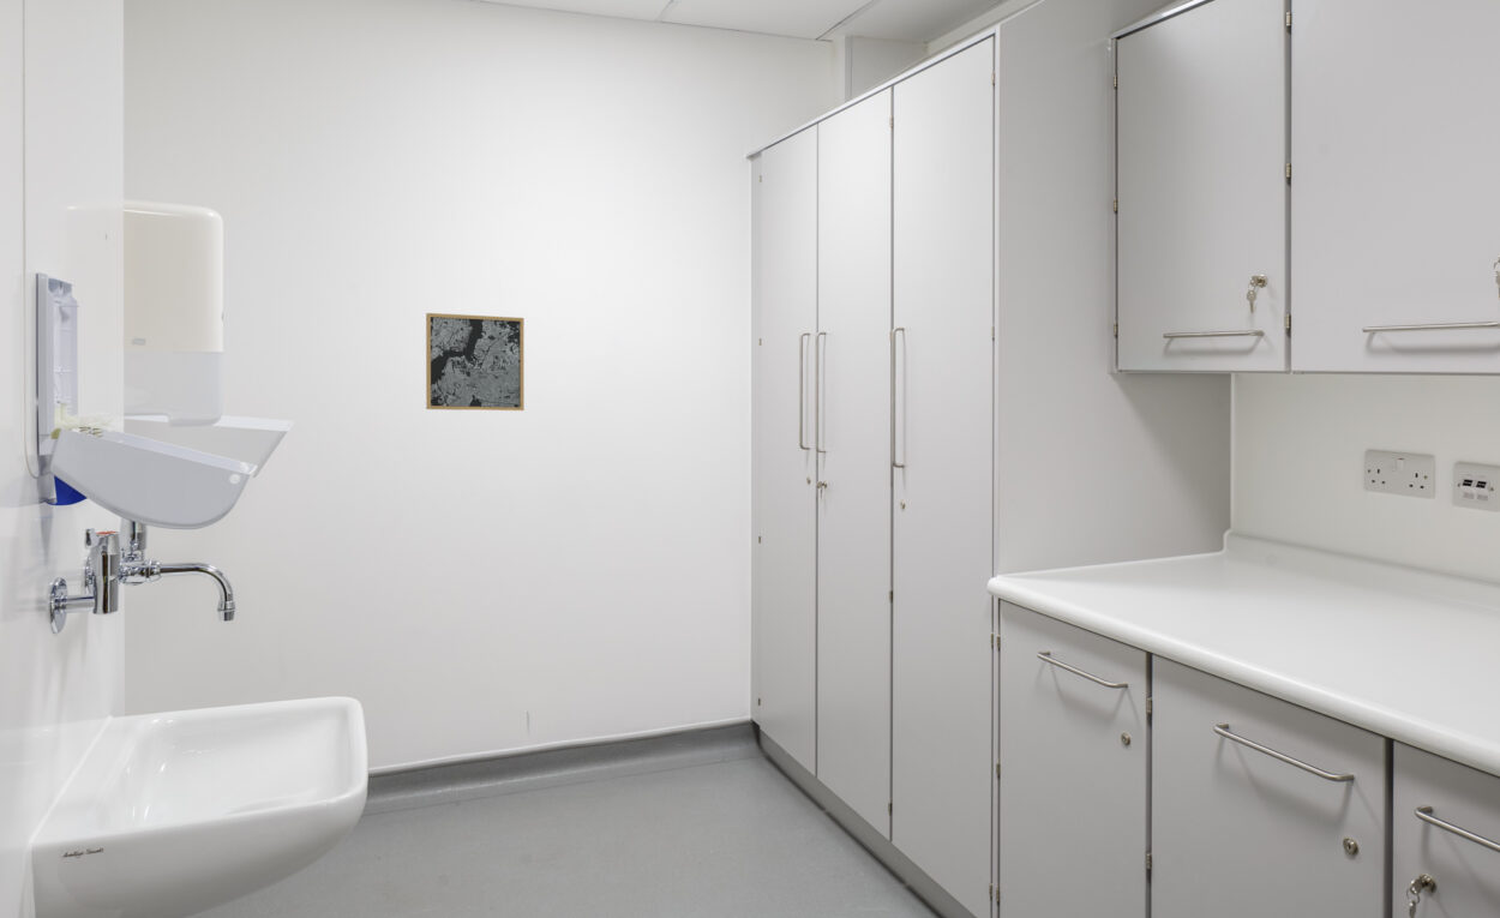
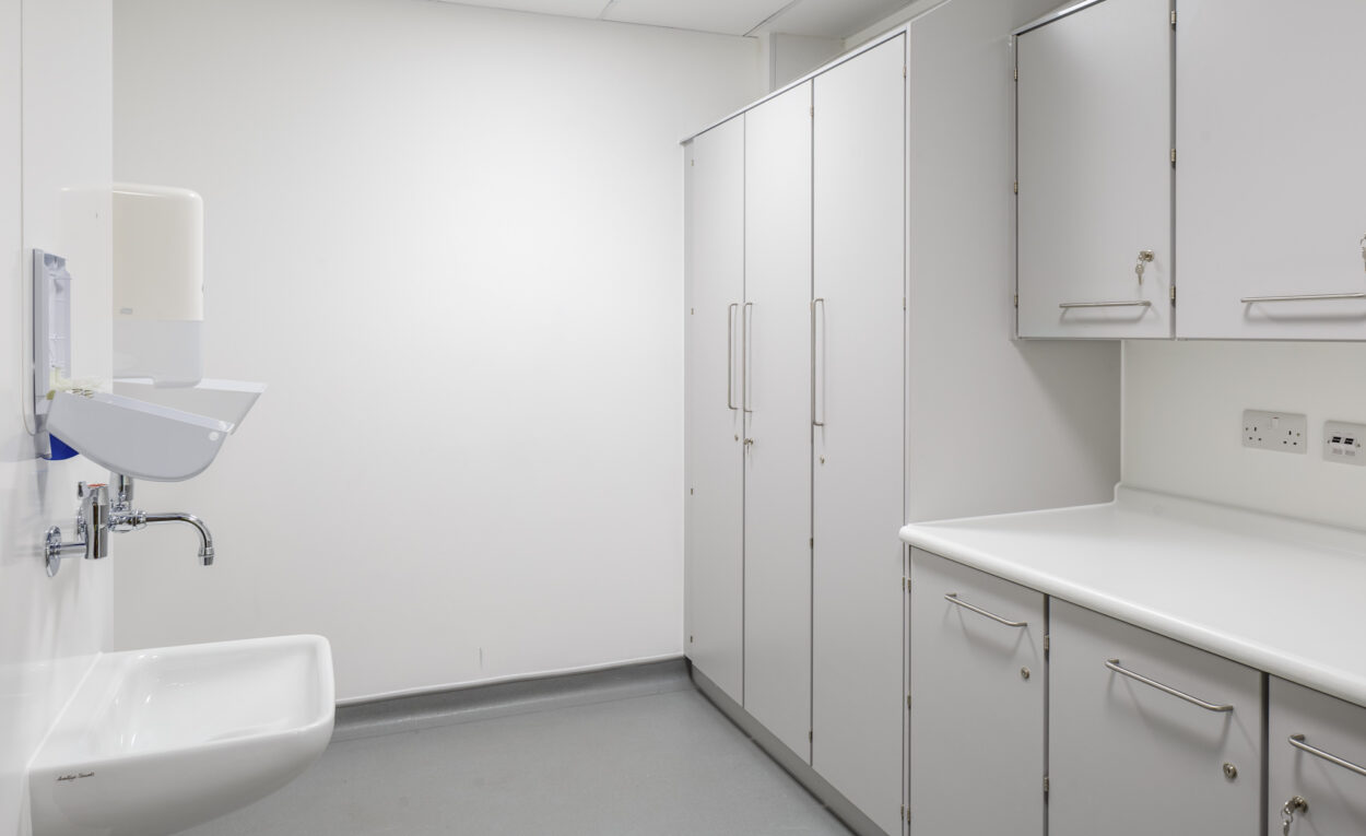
- wall art (475, 362)
